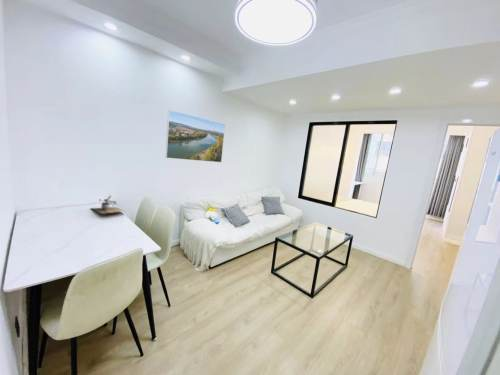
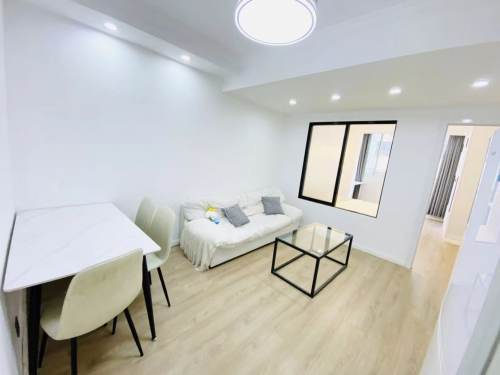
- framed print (198, 139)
- succulent plant (108, 203)
